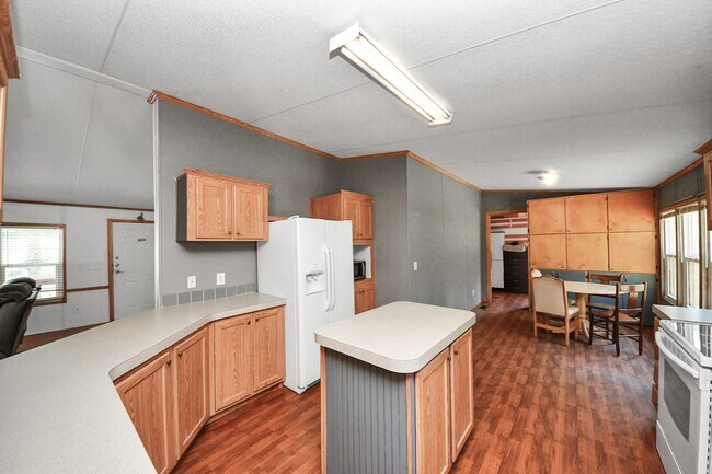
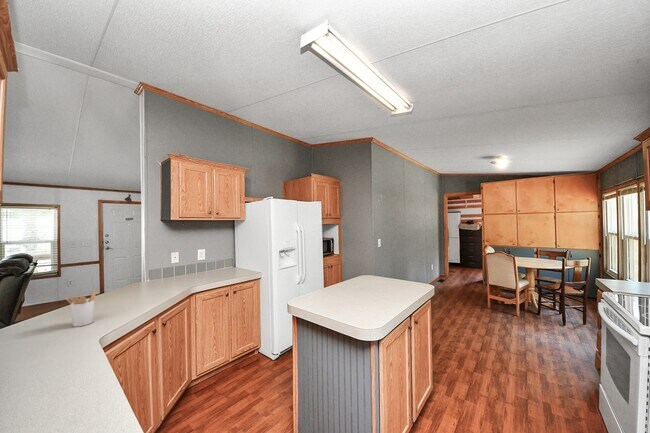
+ utensil holder (81, 308)
